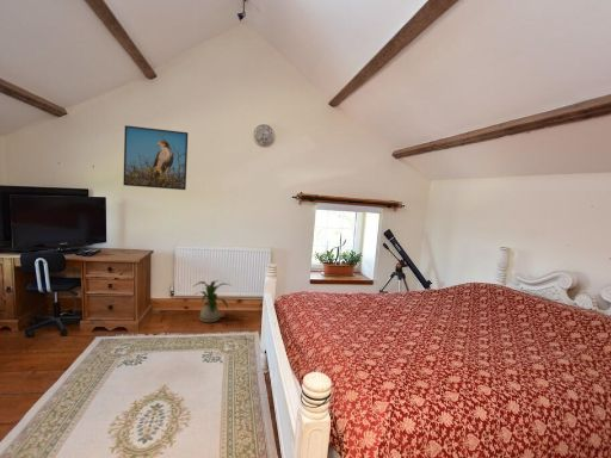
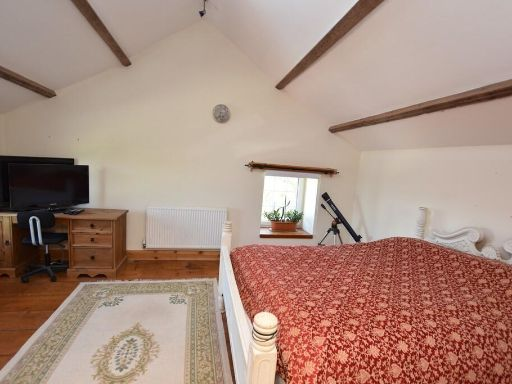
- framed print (155, 159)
- house plant (211, 297)
